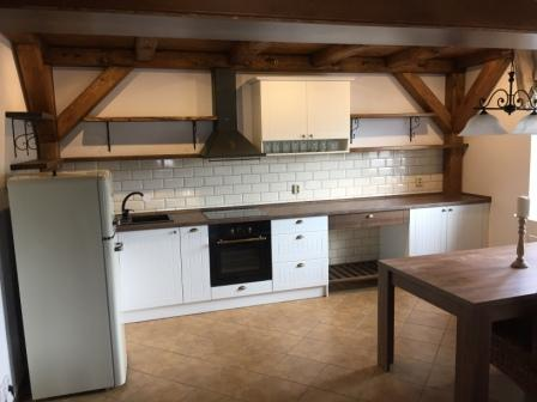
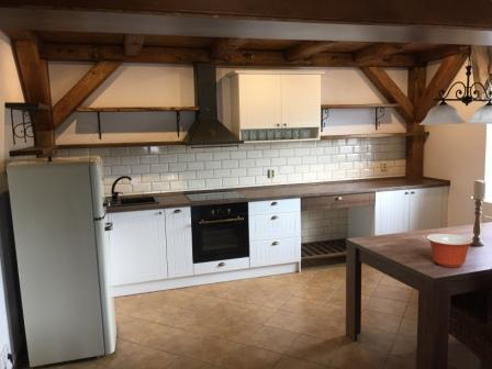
+ mixing bowl (448, 251)
